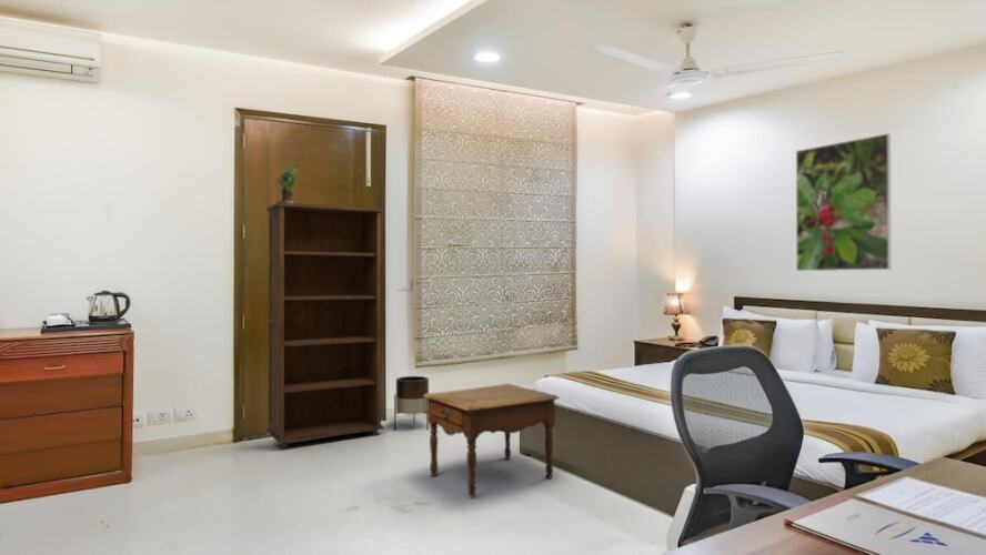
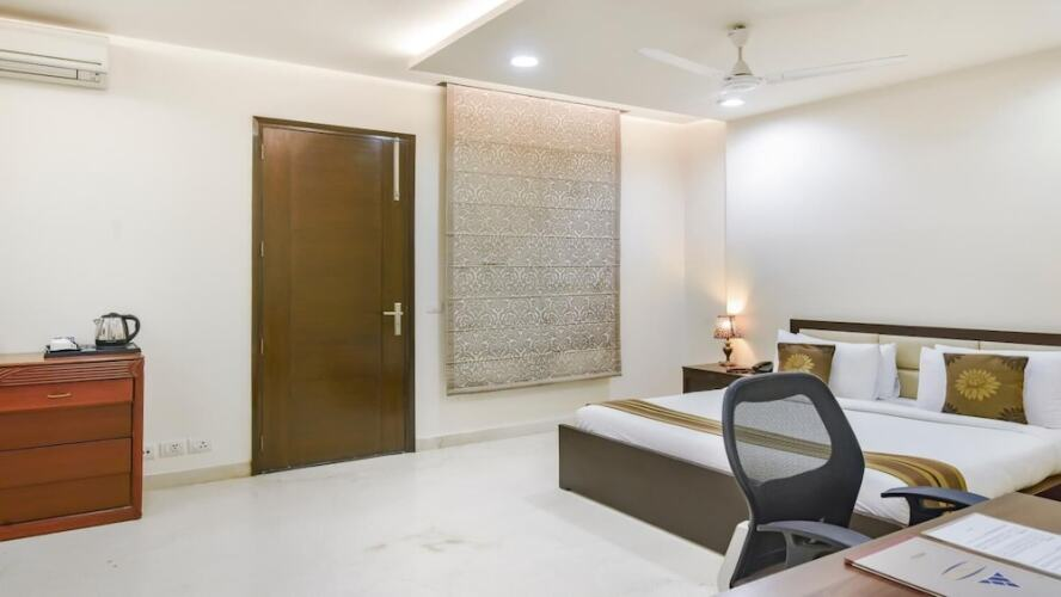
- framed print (841, 206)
- bookcase (325, 322)
- planter (411, 403)
- side table (491, 432)
- potted plant (289, 183)
